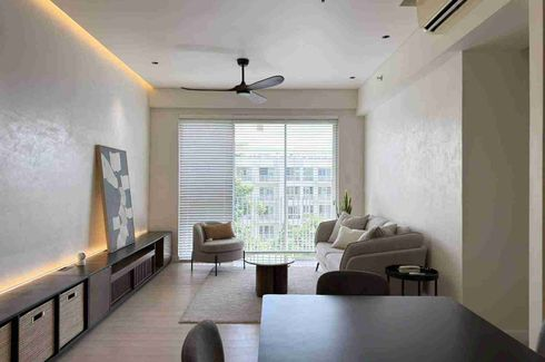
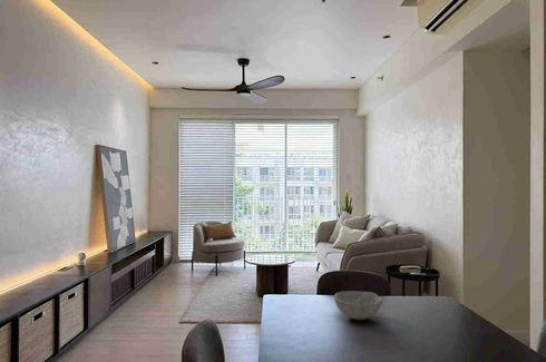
+ bowl (358, 306)
